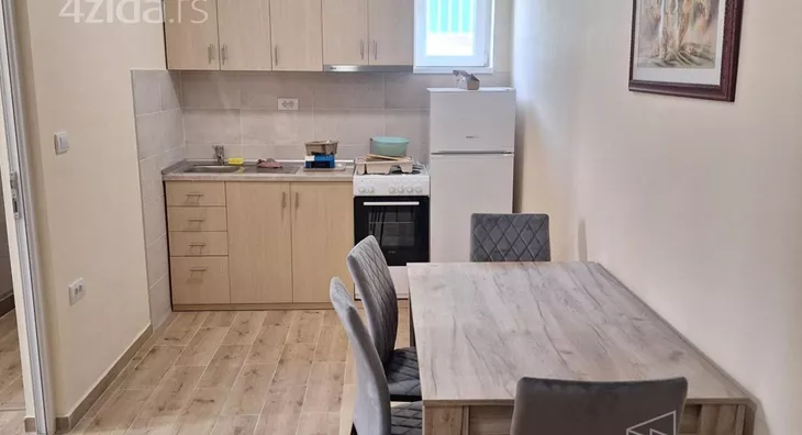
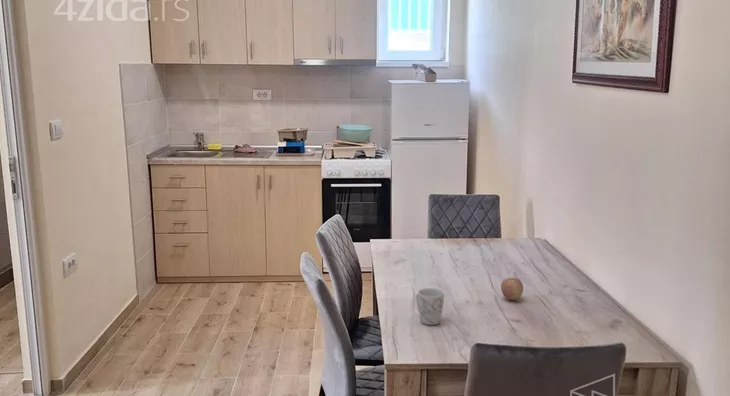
+ mug (427, 305)
+ fruit (511, 288)
